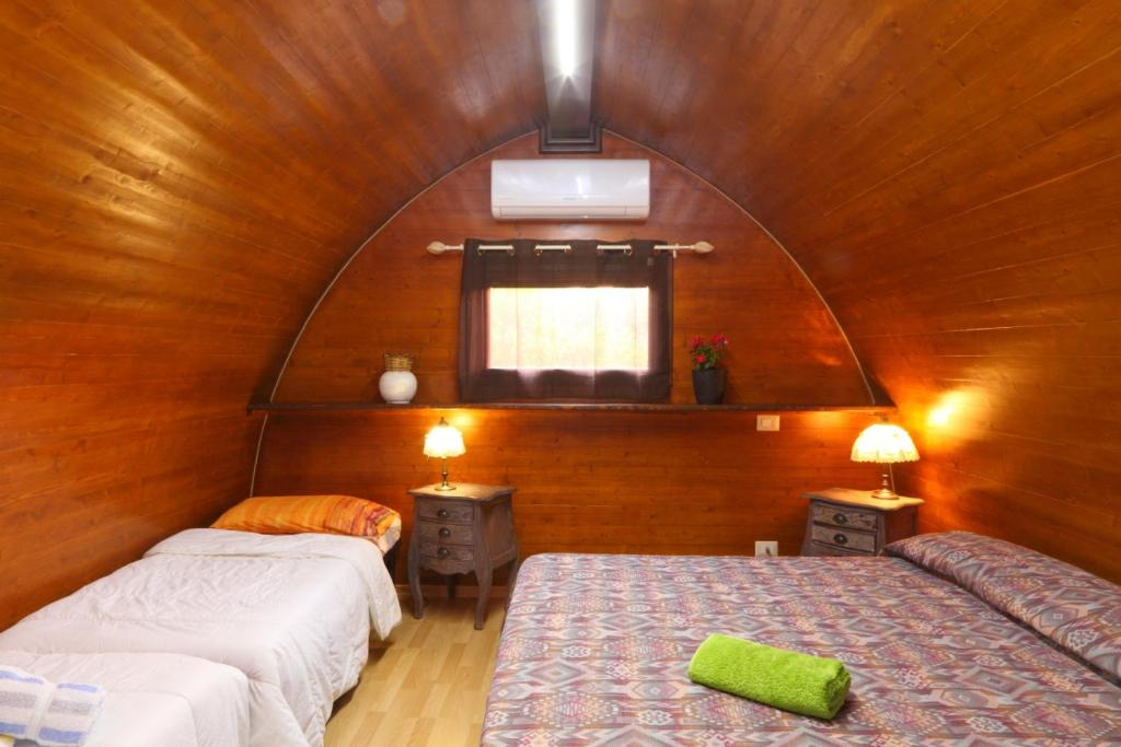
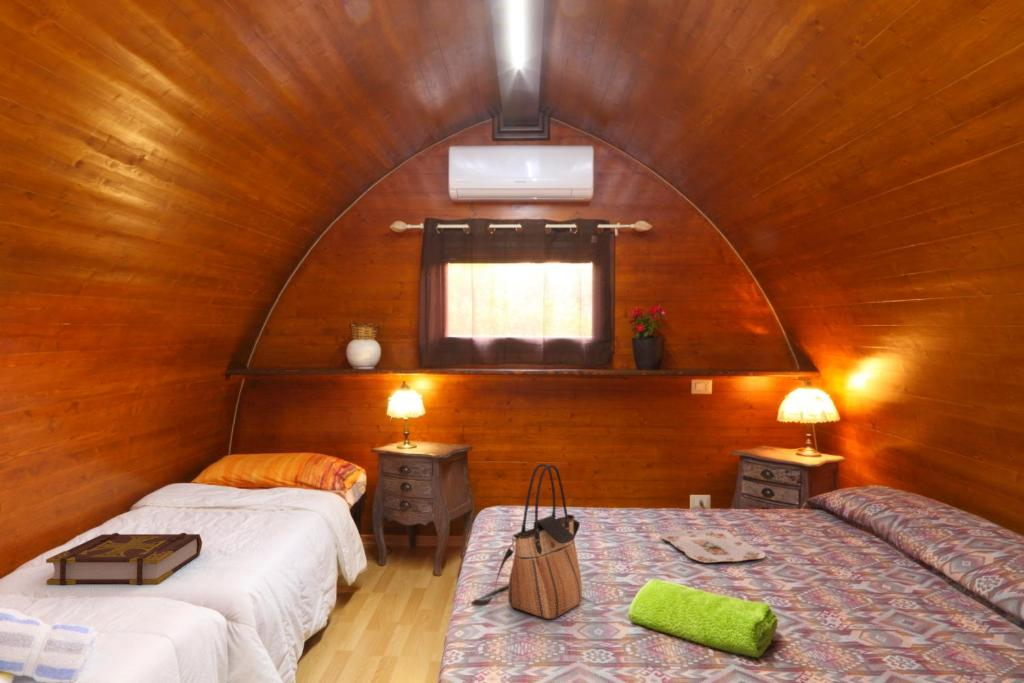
+ book (129, 555)
+ tote bag (534, 530)
+ serving tray (710, 545)
